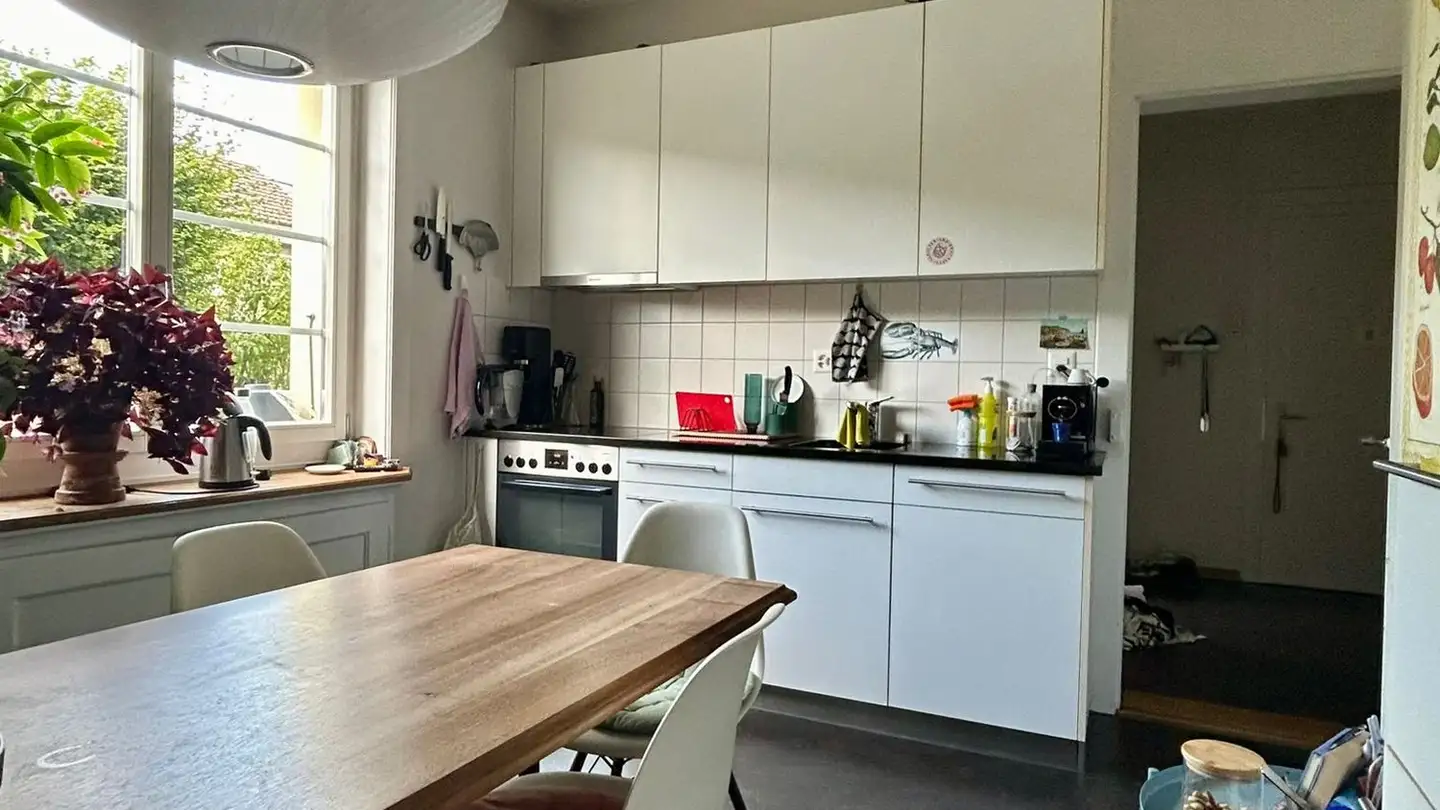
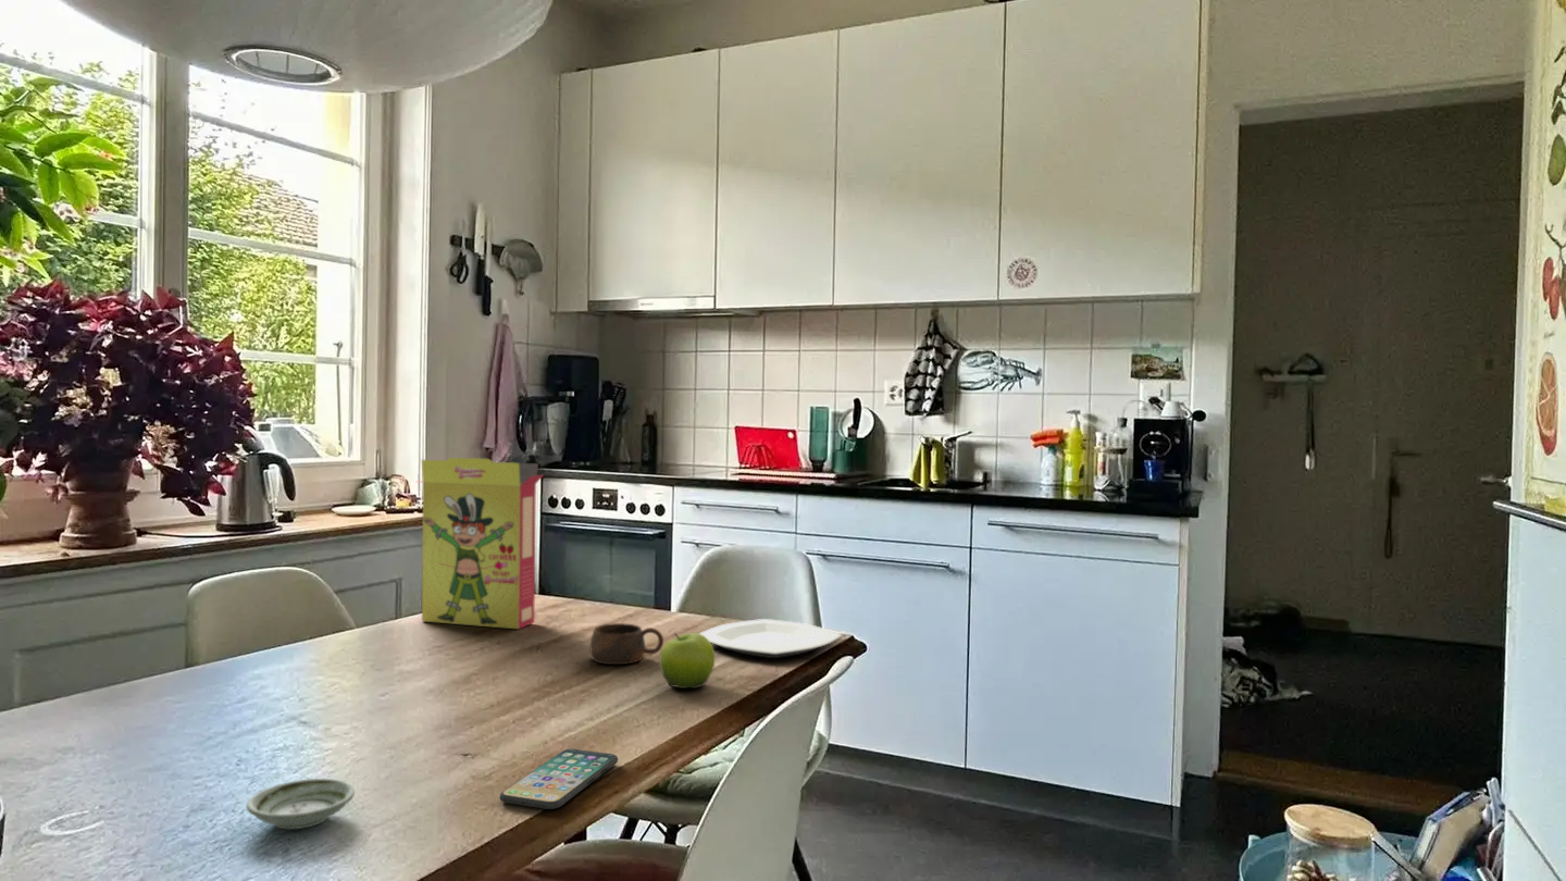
+ fruit (686, 659)
+ smartphone (561, 777)
+ saucer (301, 807)
+ plate (769, 640)
+ cup (625, 644)
+ cereal box (477, 539)
